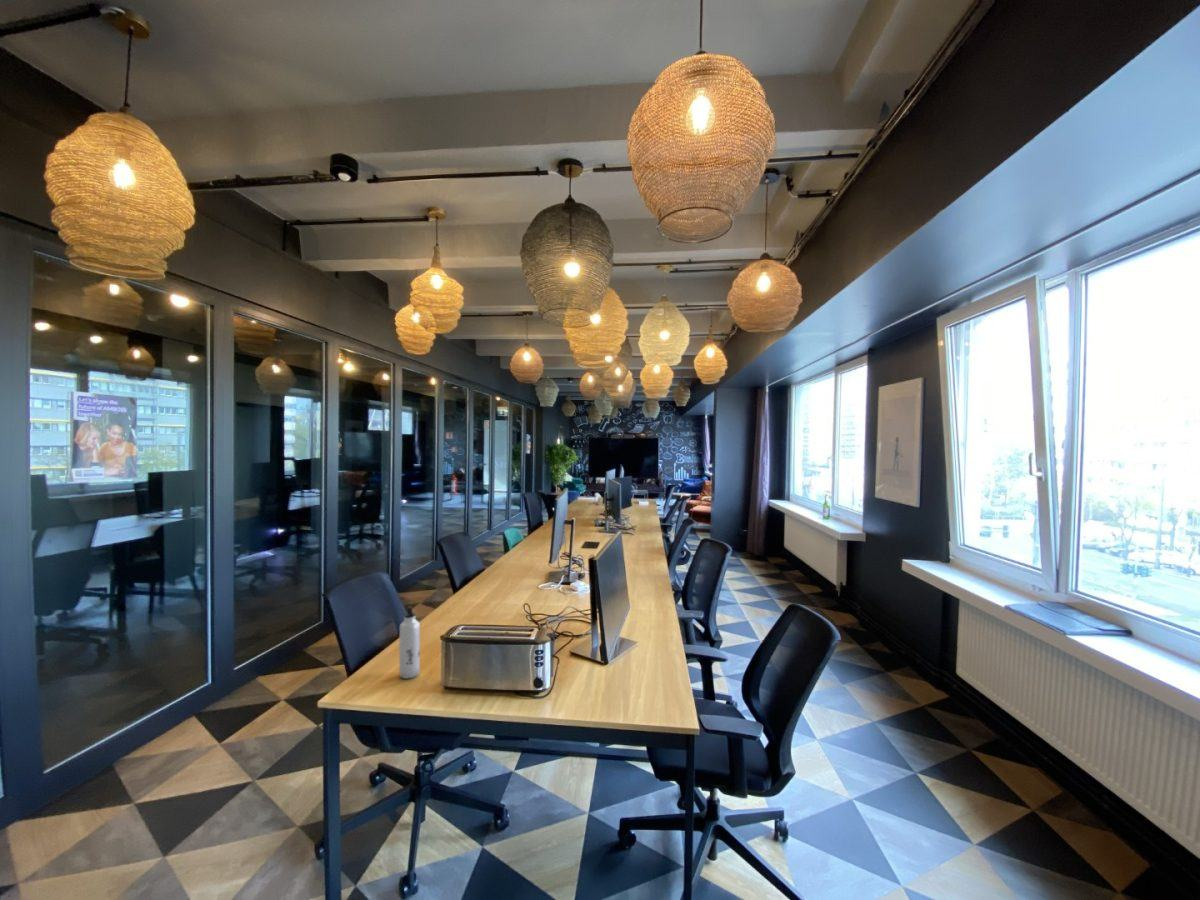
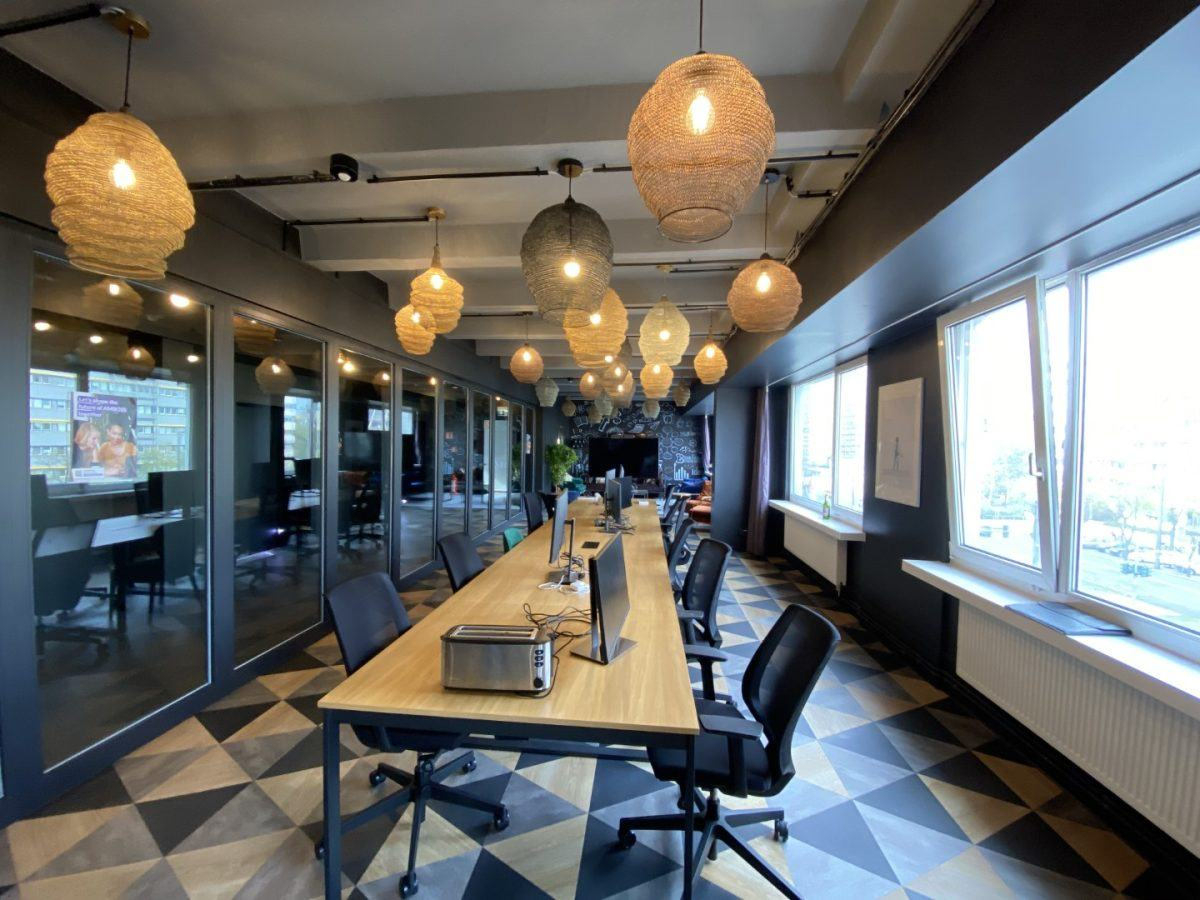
- water bottle (409, 640)
